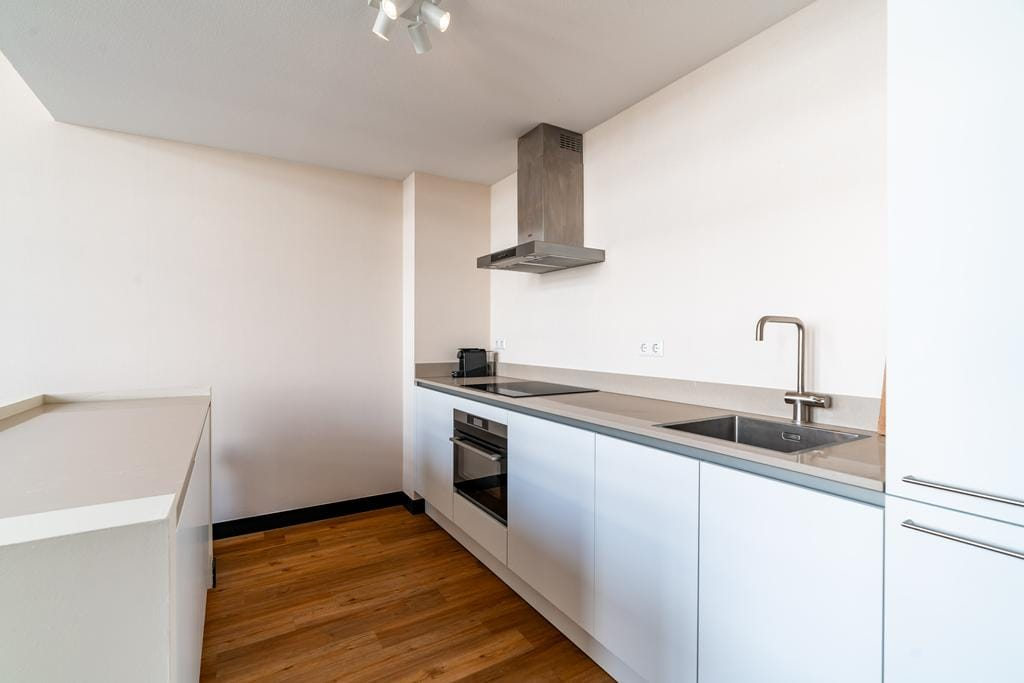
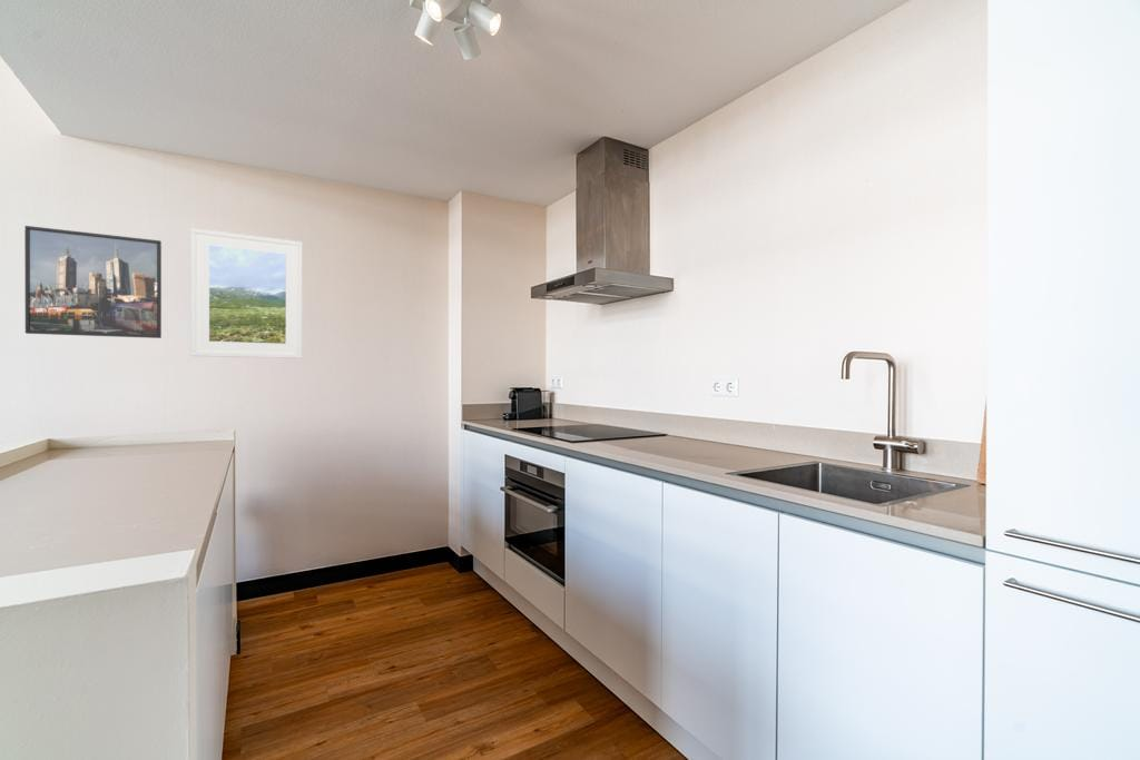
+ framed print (96, 285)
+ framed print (248, 296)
